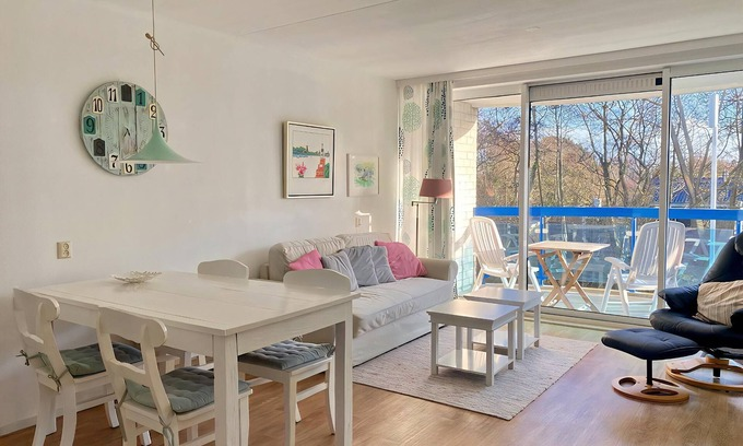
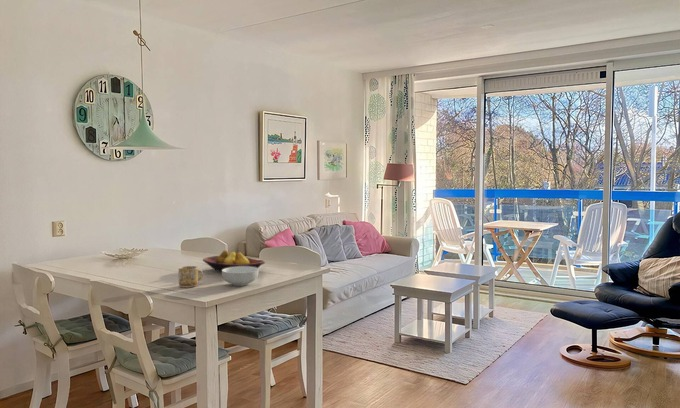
+ mug (191, 276)
+ cereal bowl (240, 276)
+ fruit bowl (233, 261)
